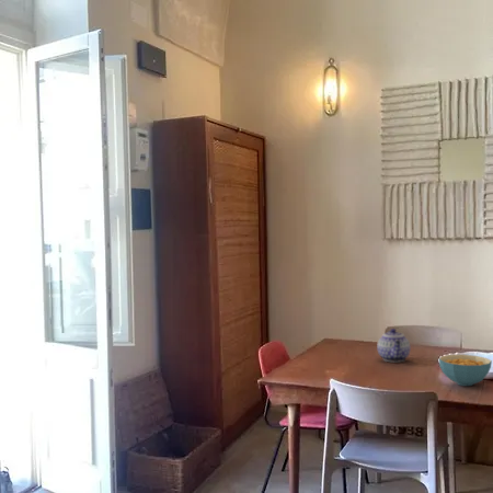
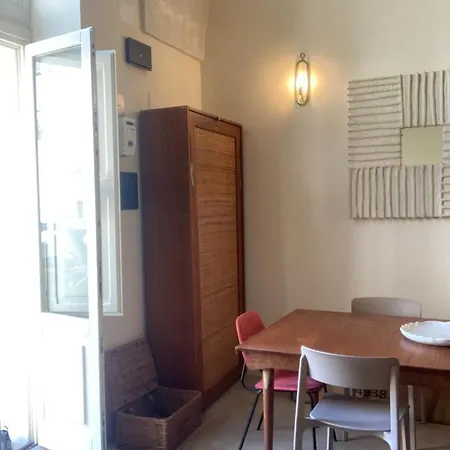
- teapot (393, 344)
- cereal bowl (465, 371)
